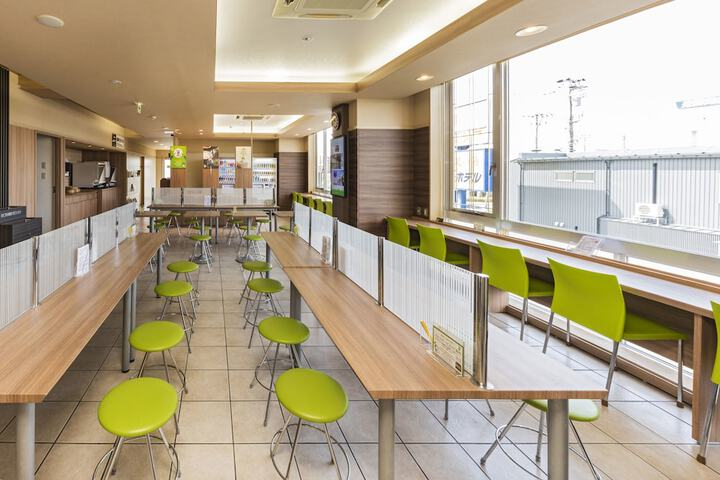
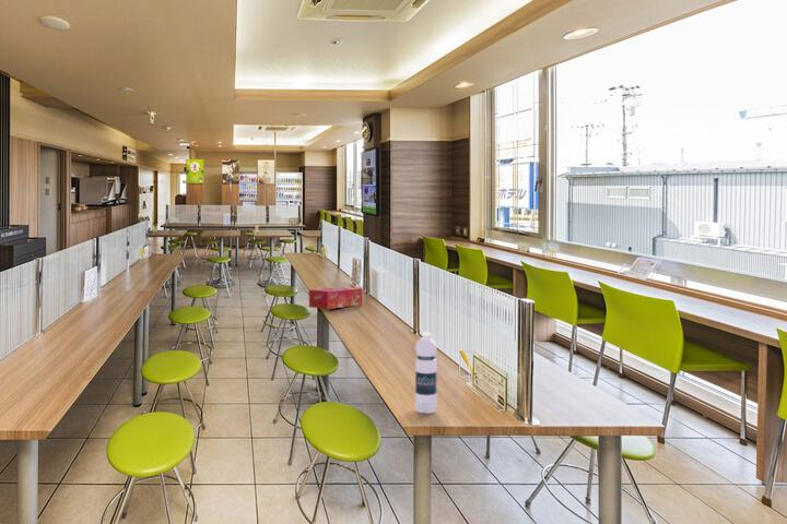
+ water bottle (425, 371)
+ tissue box (336, 297)
